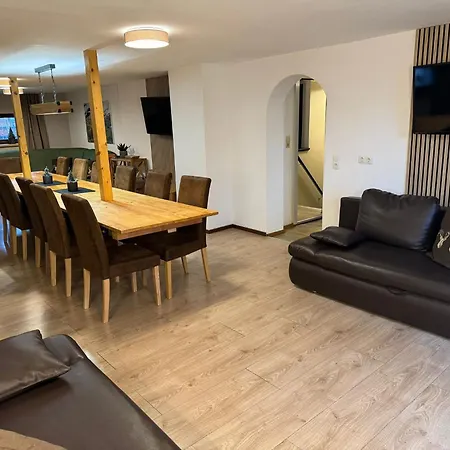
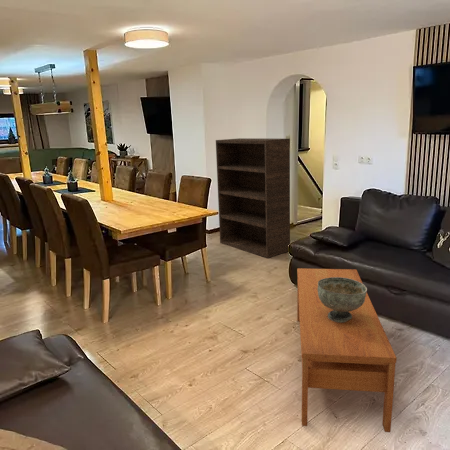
+ coffee table (334, 332)
+ bookshelf (252, 194)
+ decorative bowl (340, 300)
